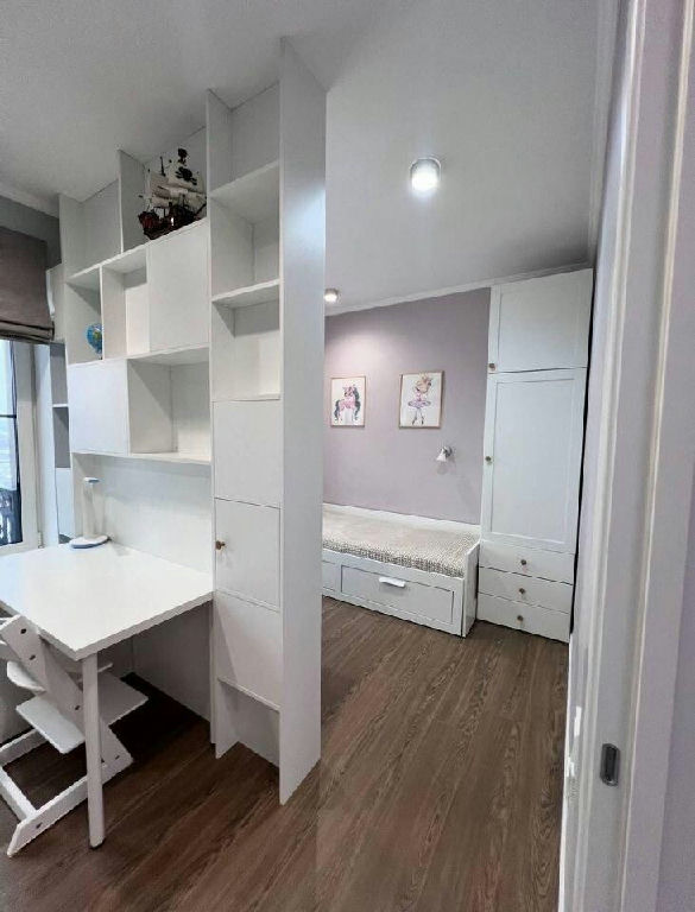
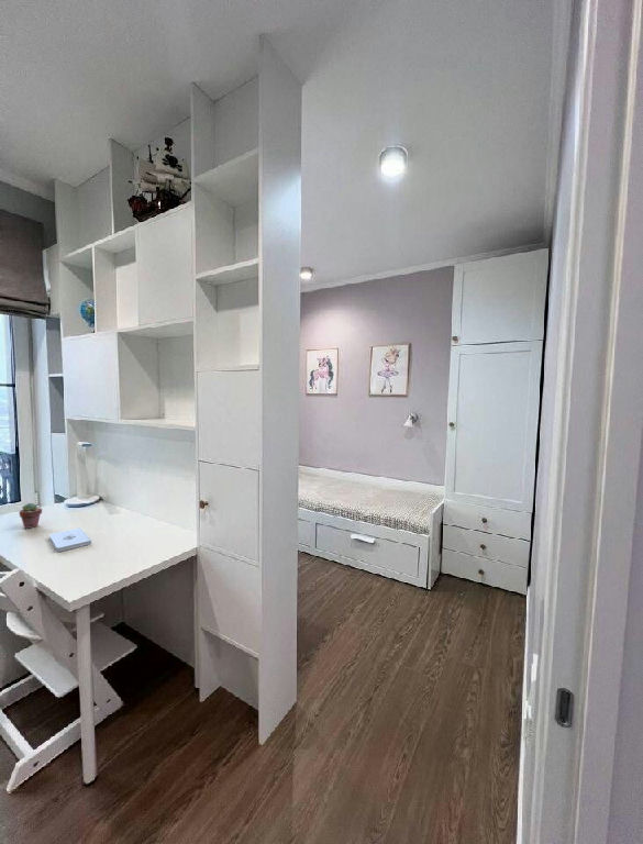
+ potted succulent (31, 514)
+ notepad (69, 538)
